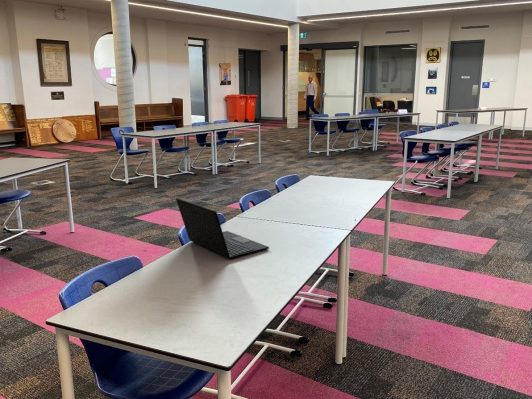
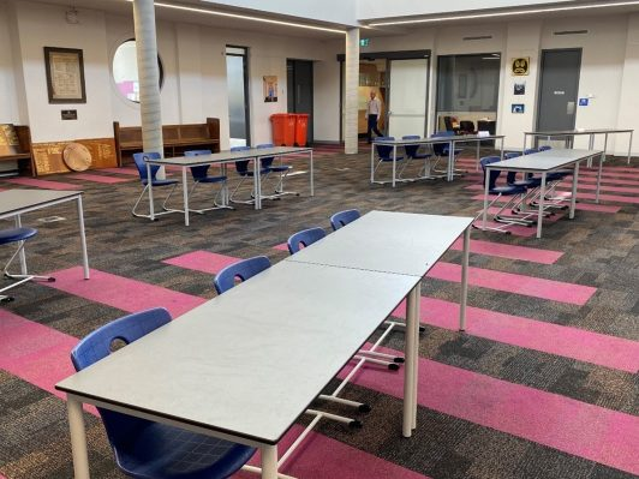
- laptop (219, 223)
